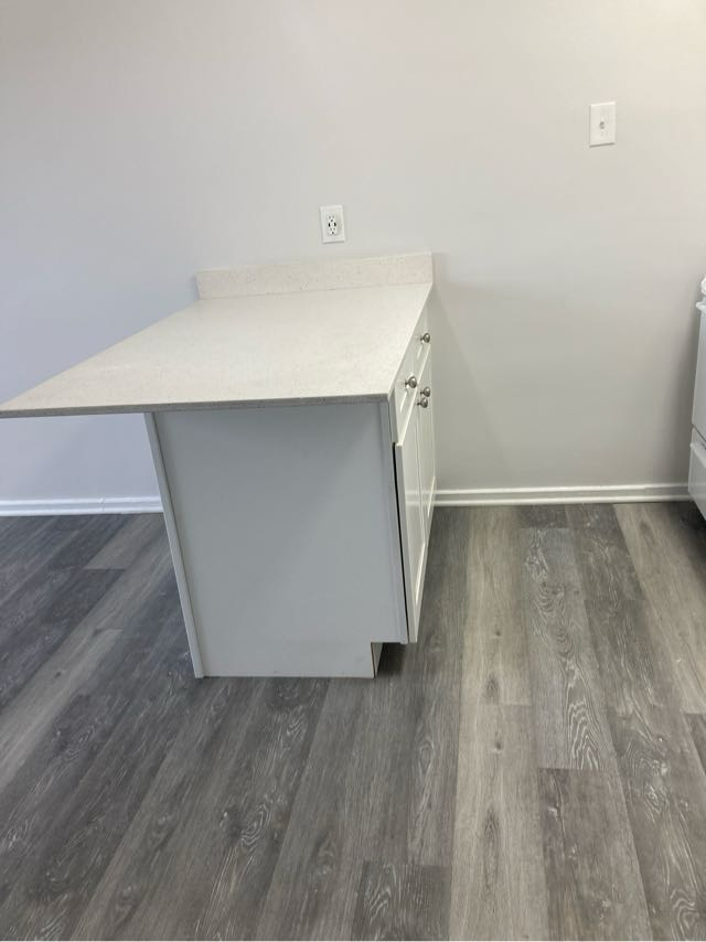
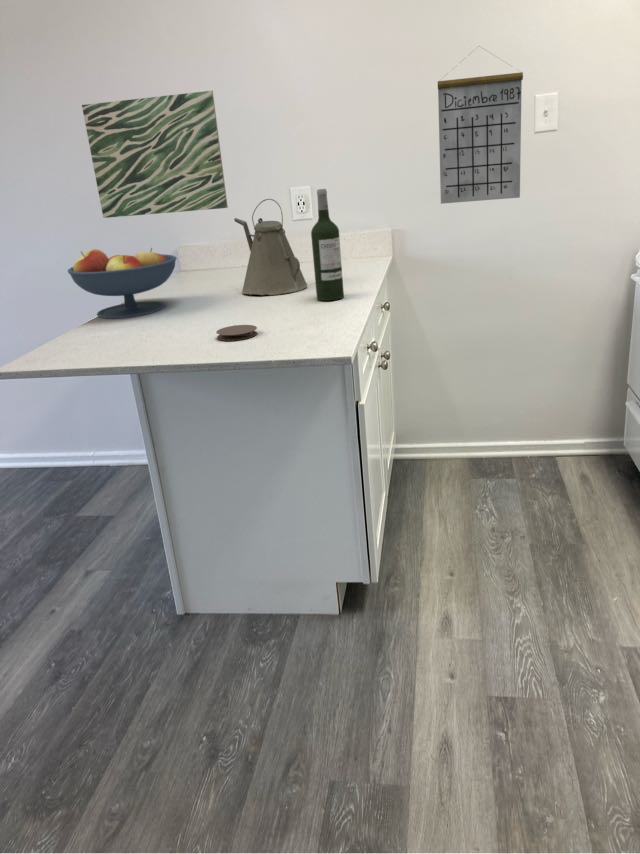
+ wine bottle (326, 245)
+ coaster (236, 332)
+ kettle (265, 245)
+ fruit bowl (125, 278)
+ calendar (479, 125)
+ wall art (155, 157)
